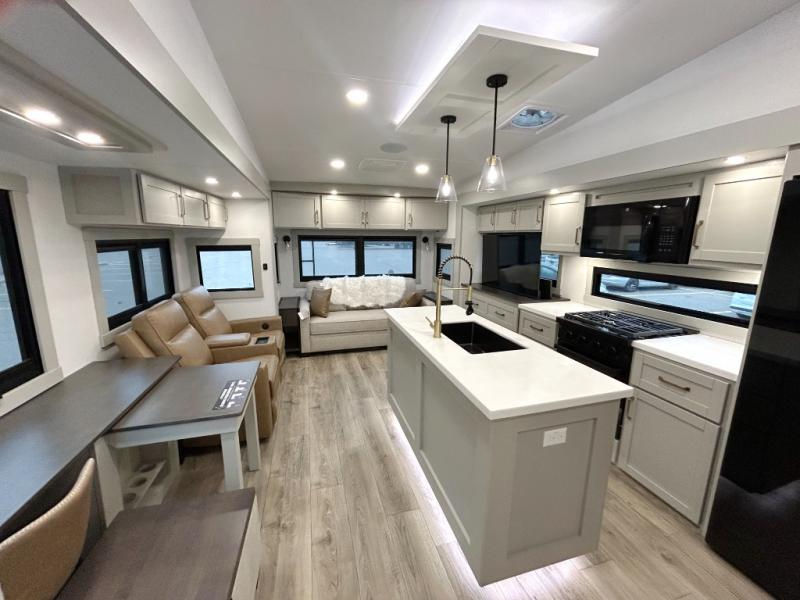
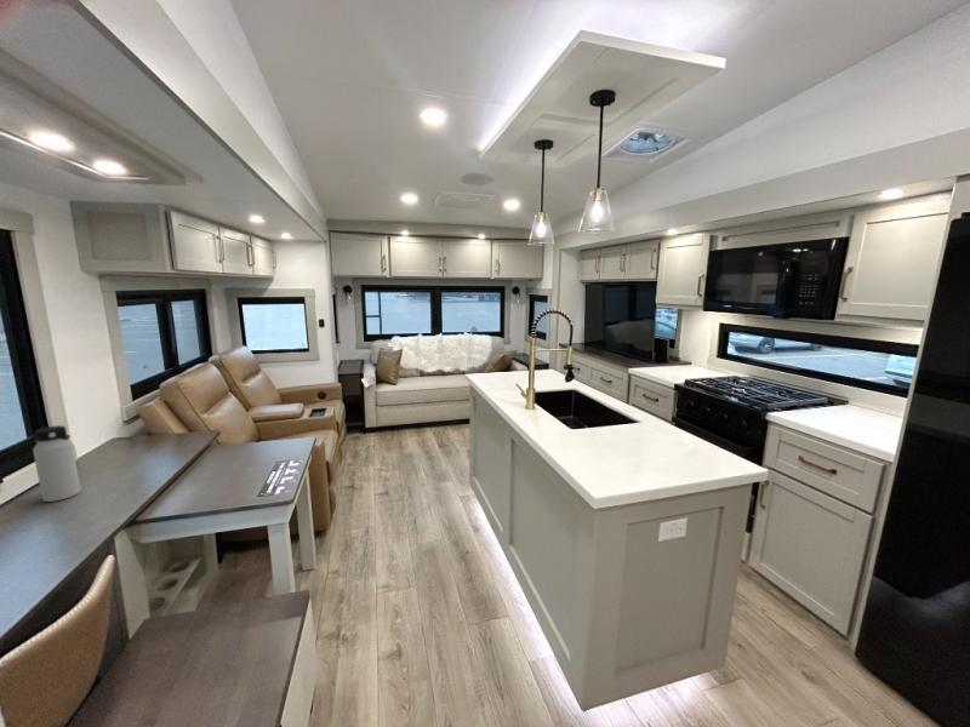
+ water bottle (56, 462)
